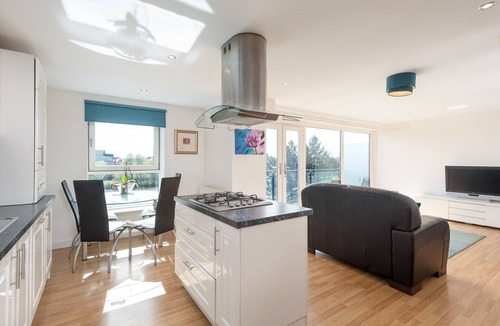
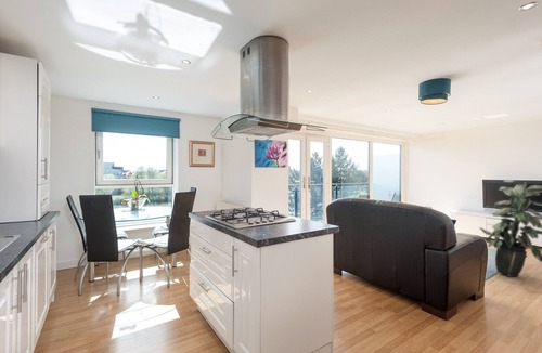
+ indoor plant (515, 227)
